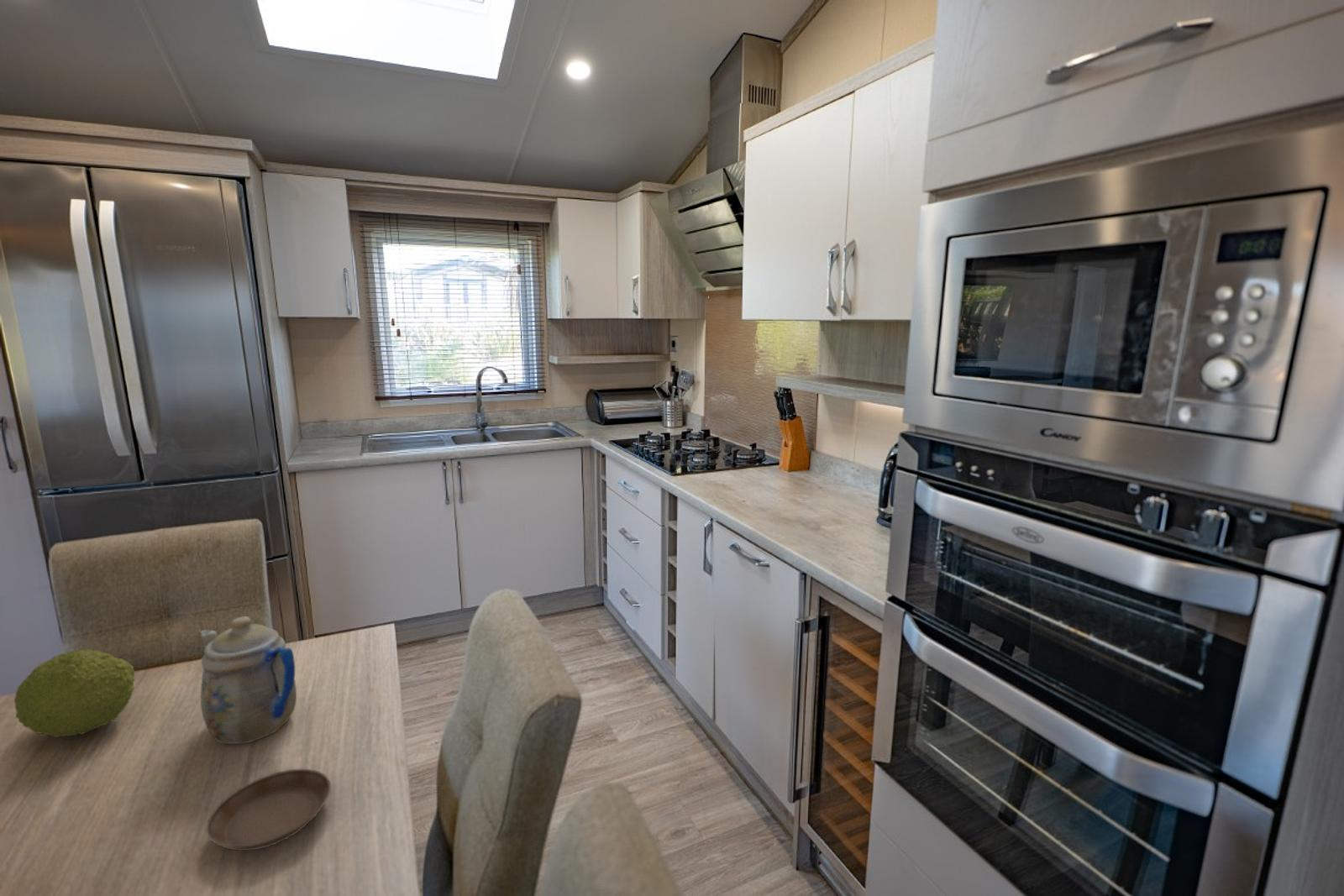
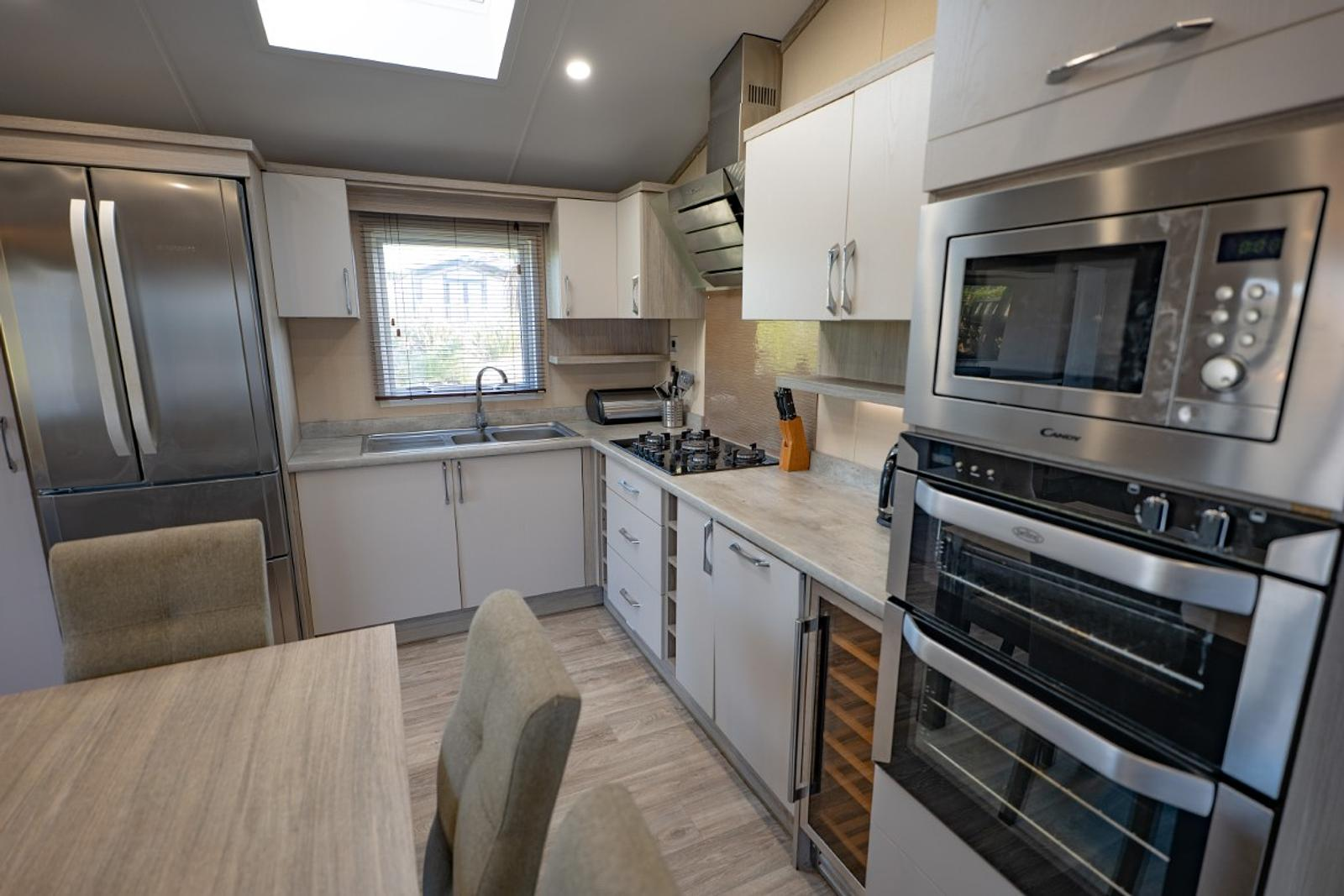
- teapot (247, 673)
- fruit (77, 689)
- saucer (272, 812)
